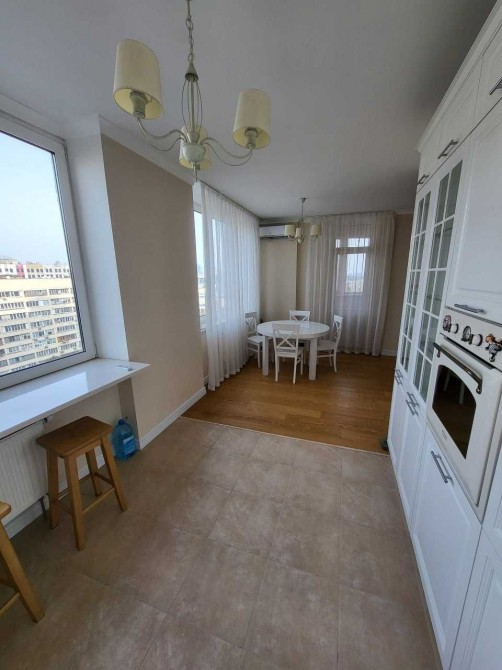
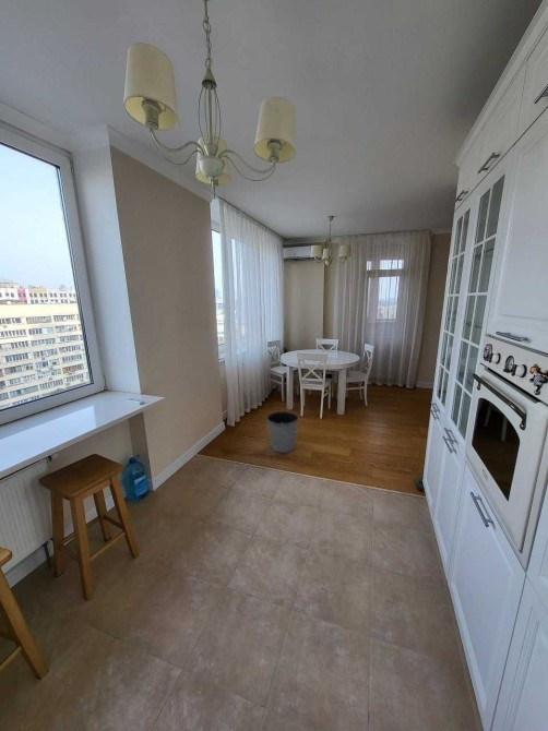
+ bucket (283, 431)
